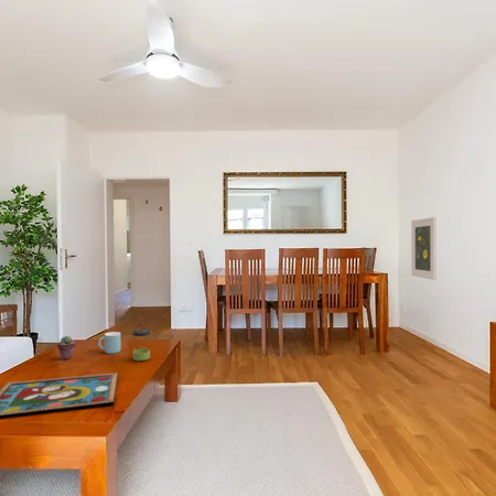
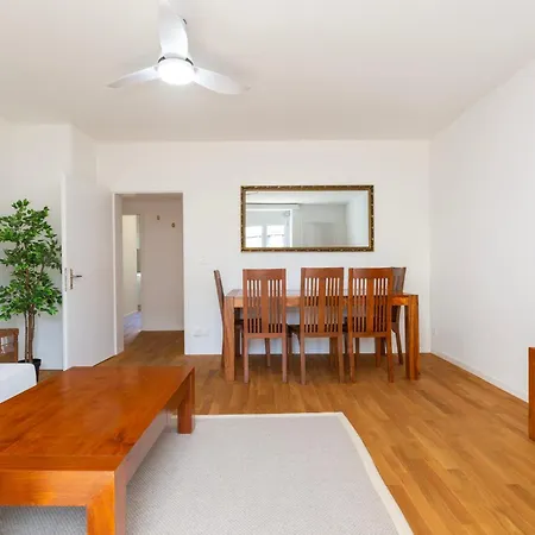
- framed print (422, 248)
- potted succulent (66, 346)
- mug (109, 343)
- framed painting (56, 392)
- jar (142, 346)
